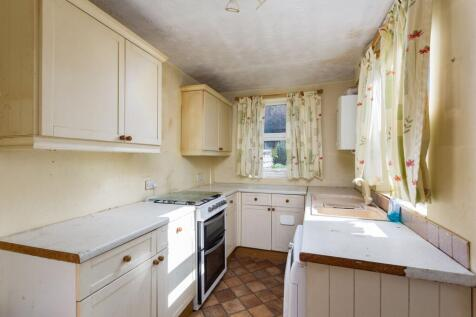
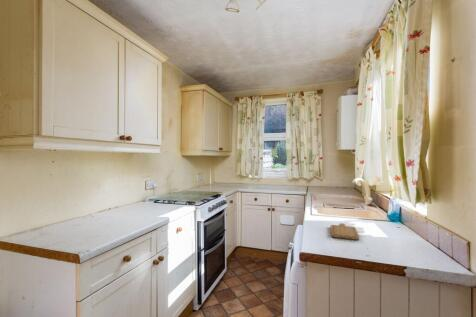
+ chopping board (343, 230)
